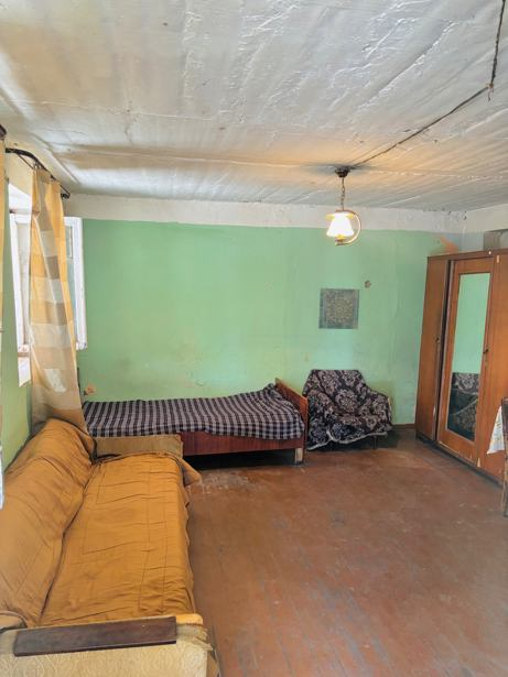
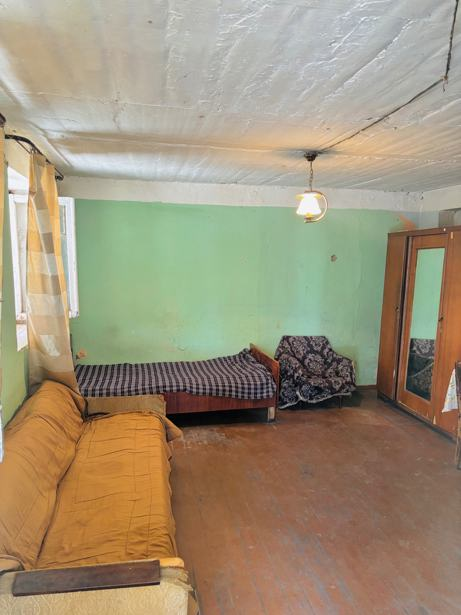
- wall art (338, 308)
